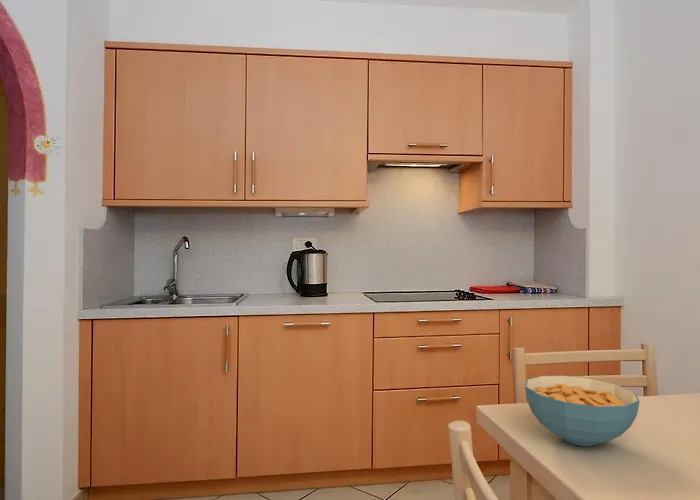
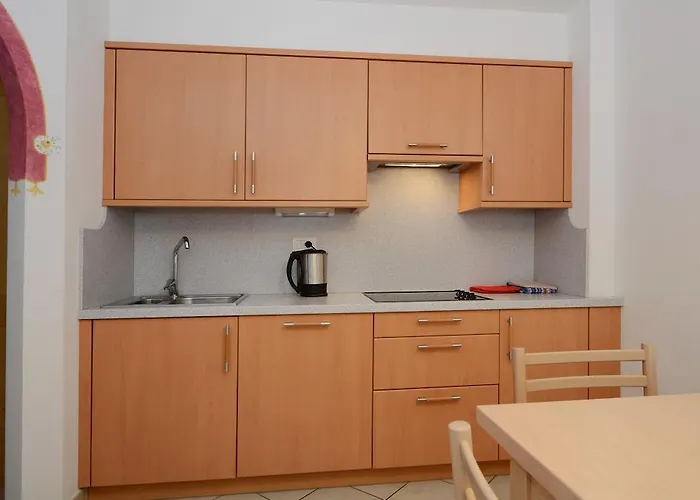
- cereal bowl (578, 414)
